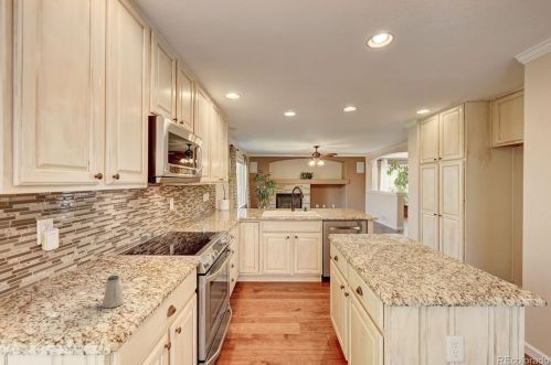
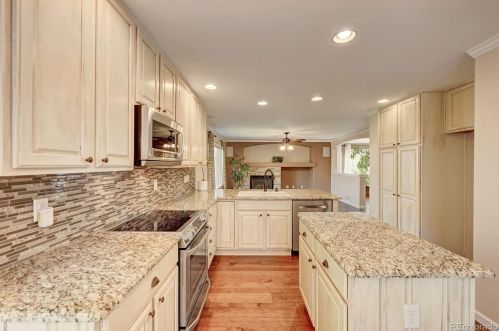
- saltshaker (113, 290)
